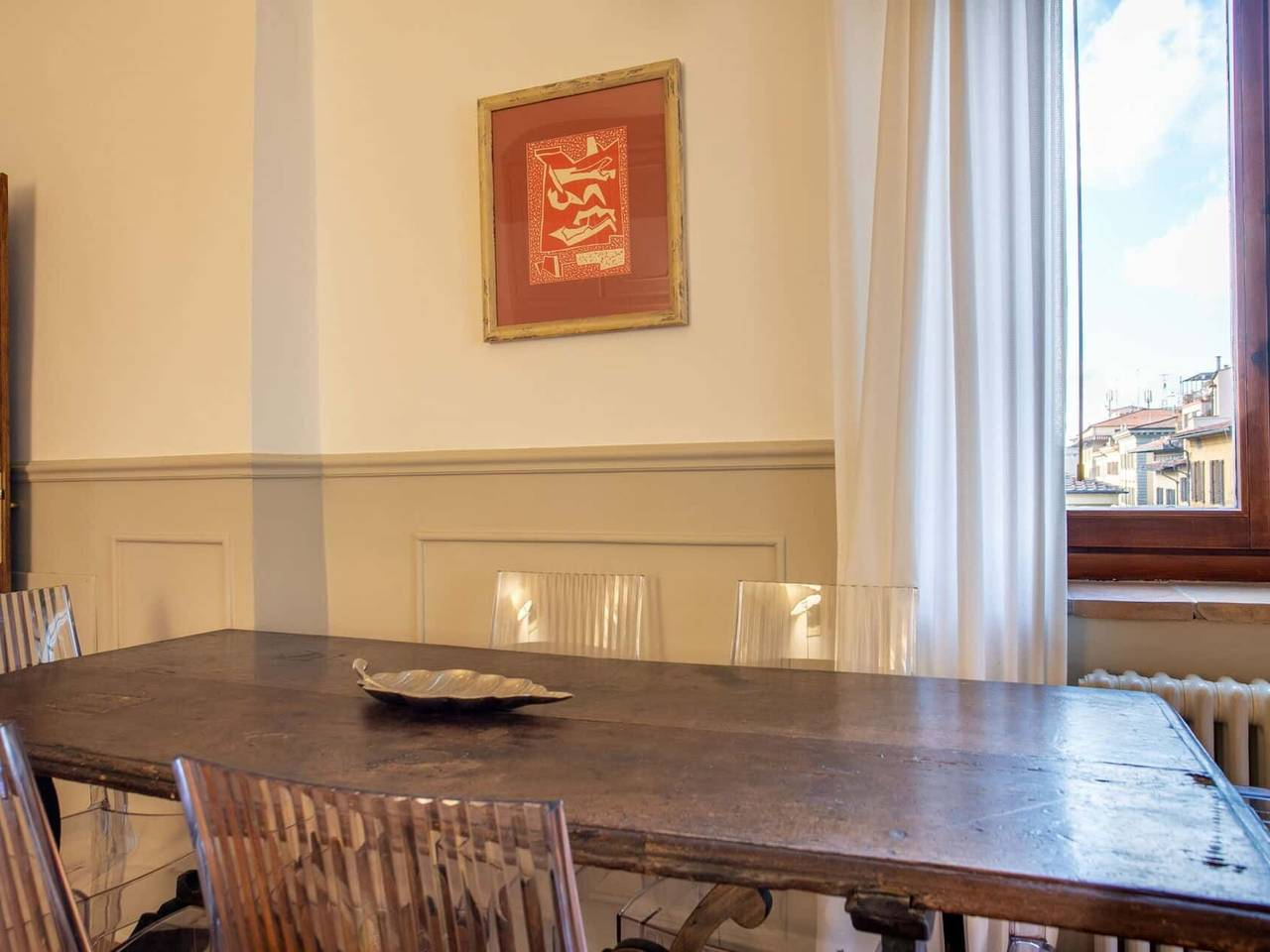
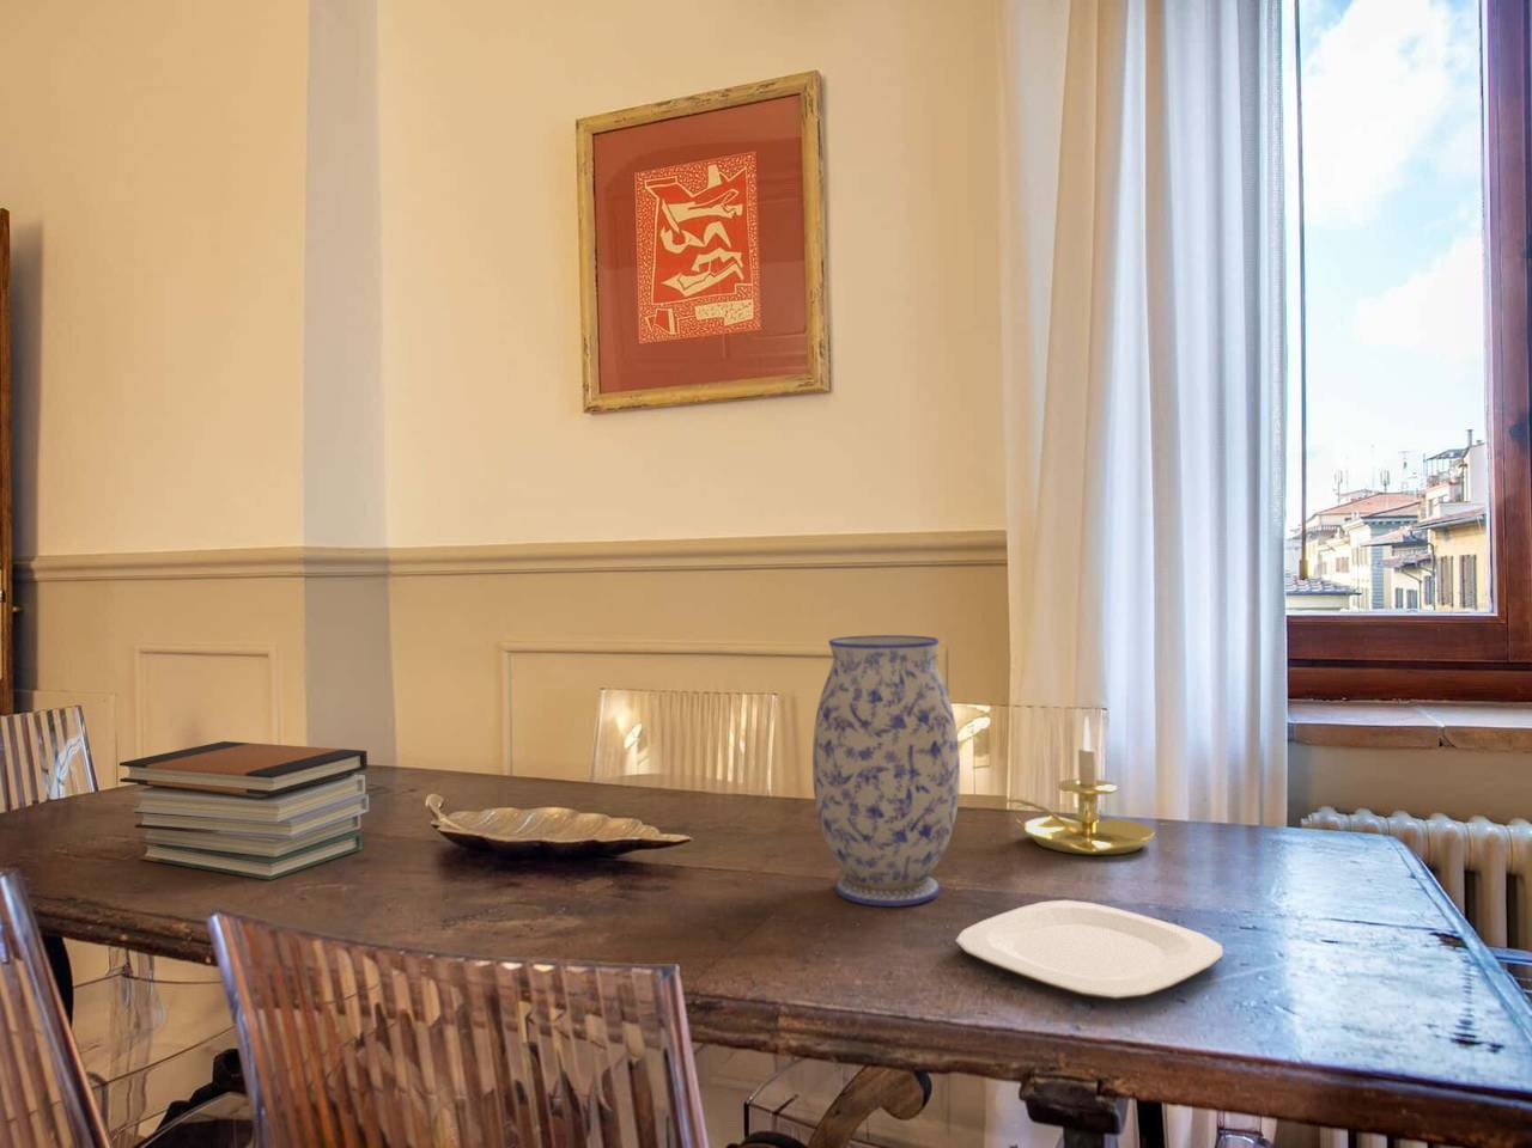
+ plate (1087, 948)
+ book stack (250, 804)
+ vase (884, 765)
+ candle holder (1076, 780)
